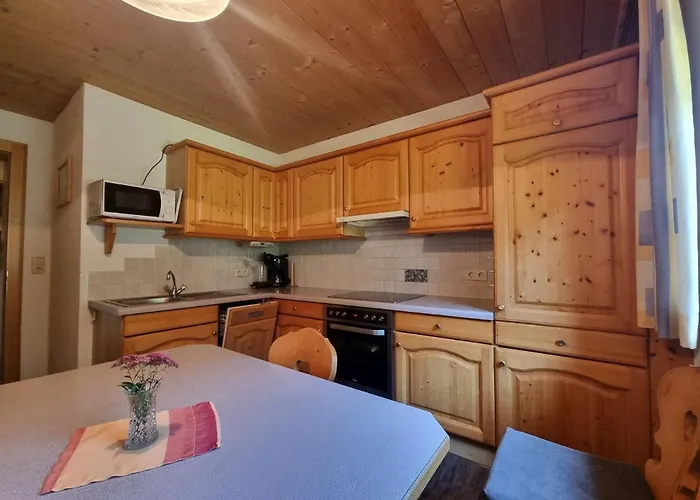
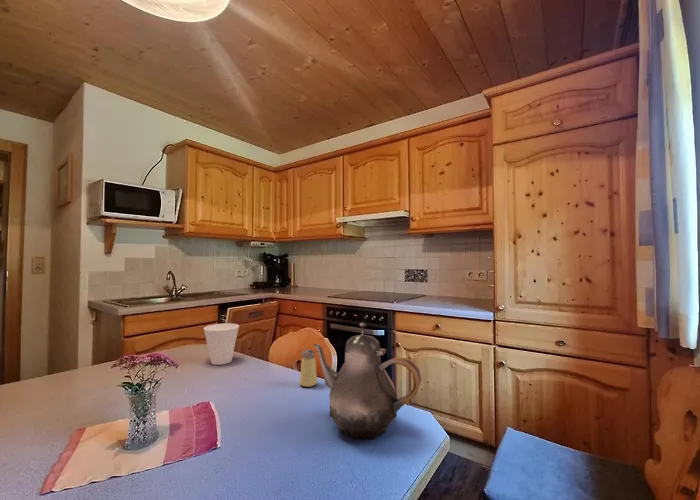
+ cup (221, 344)
+ saltshaker (308, 366)
+ teapot (363, 373)
